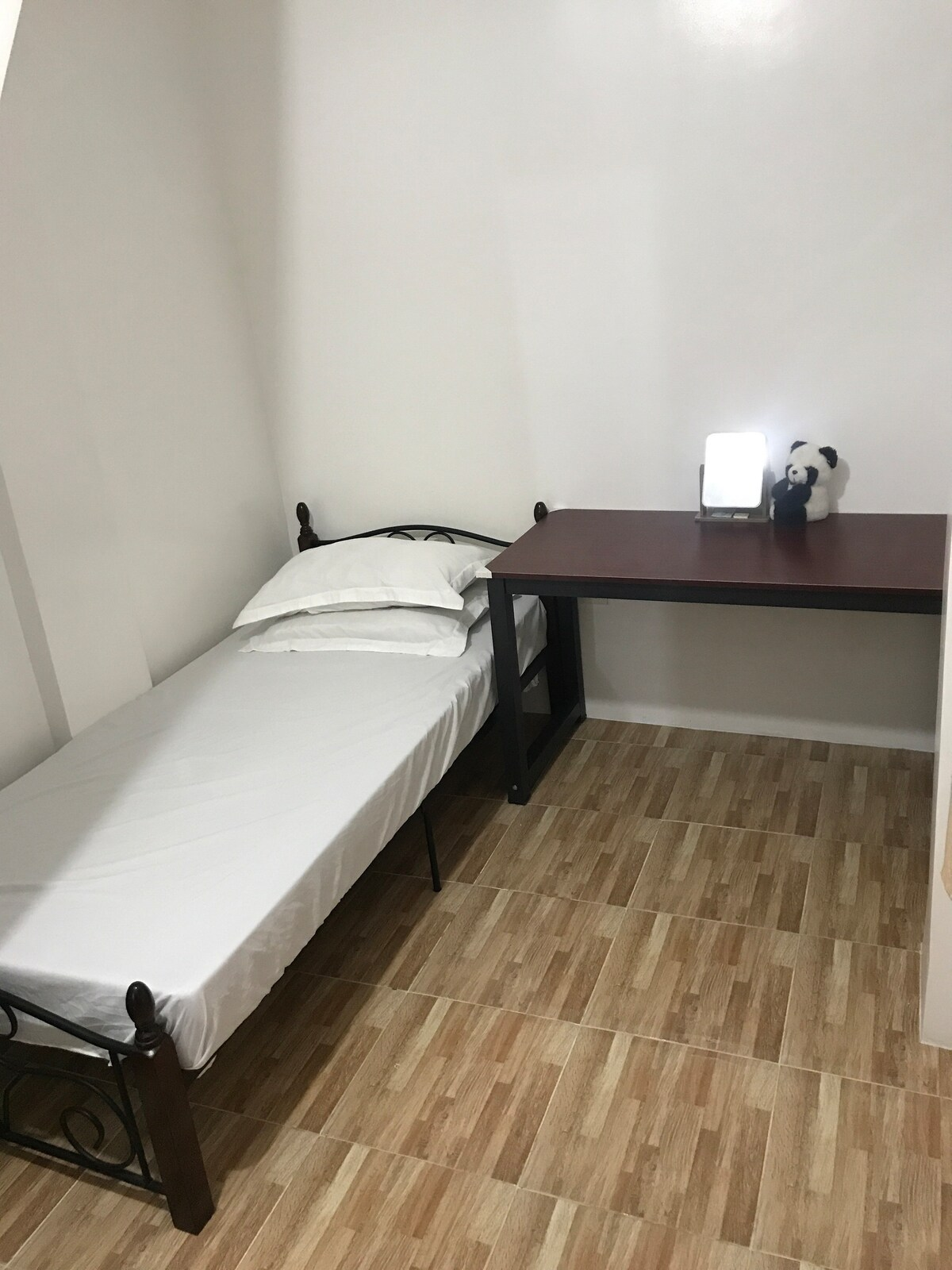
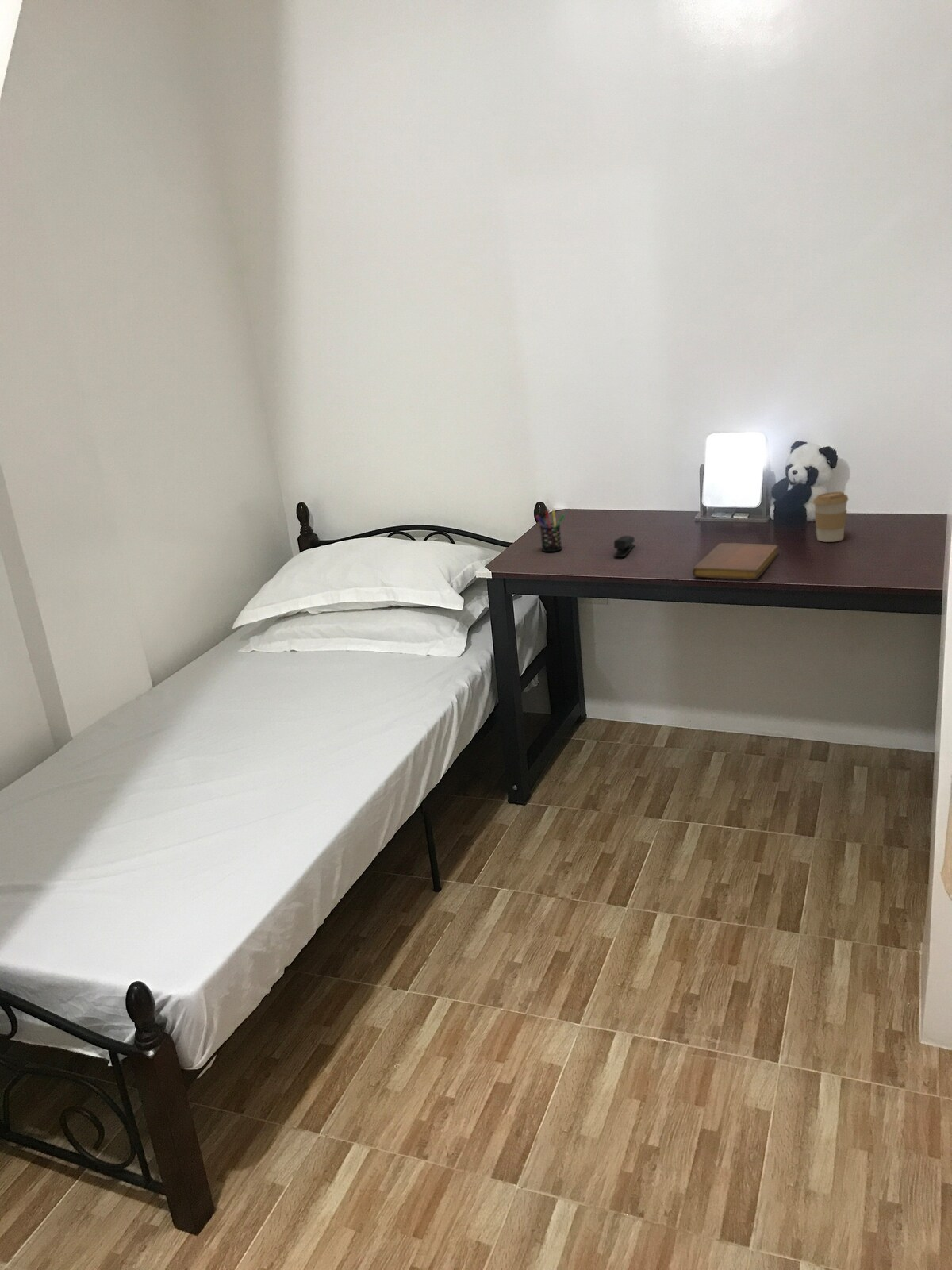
+ notebook (736, 560)
+ pen holder (552, 529)
+ stapler (624, 543)
+ coffee cup (830, 515)
